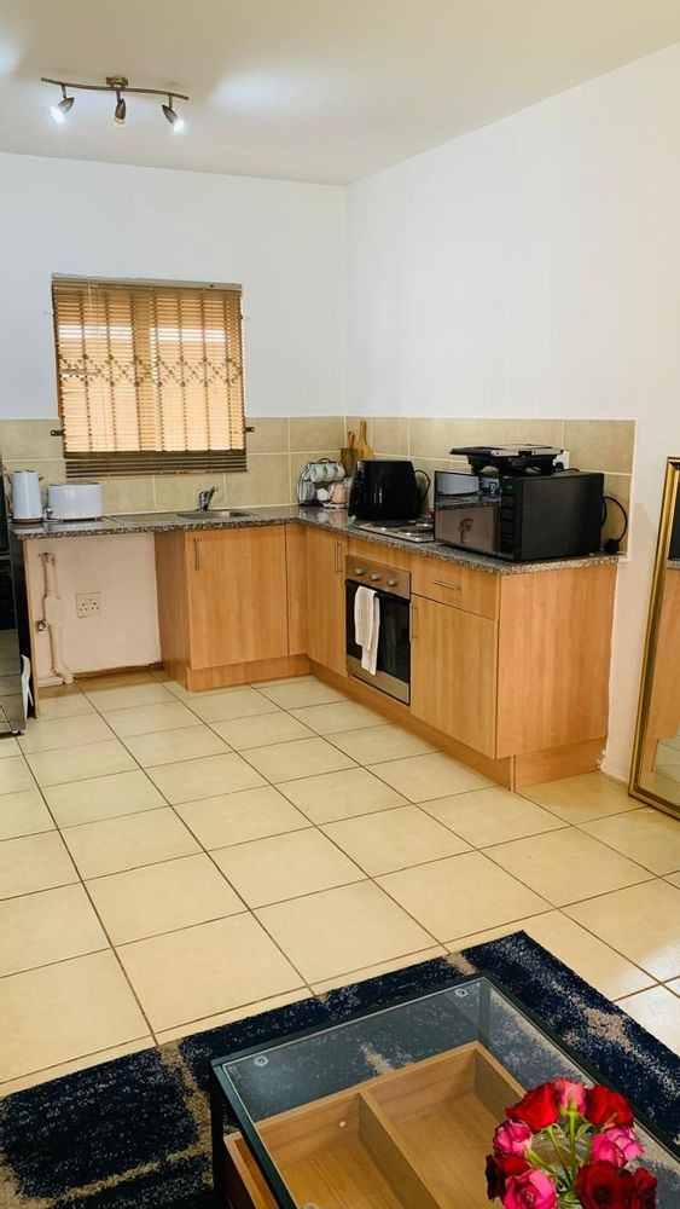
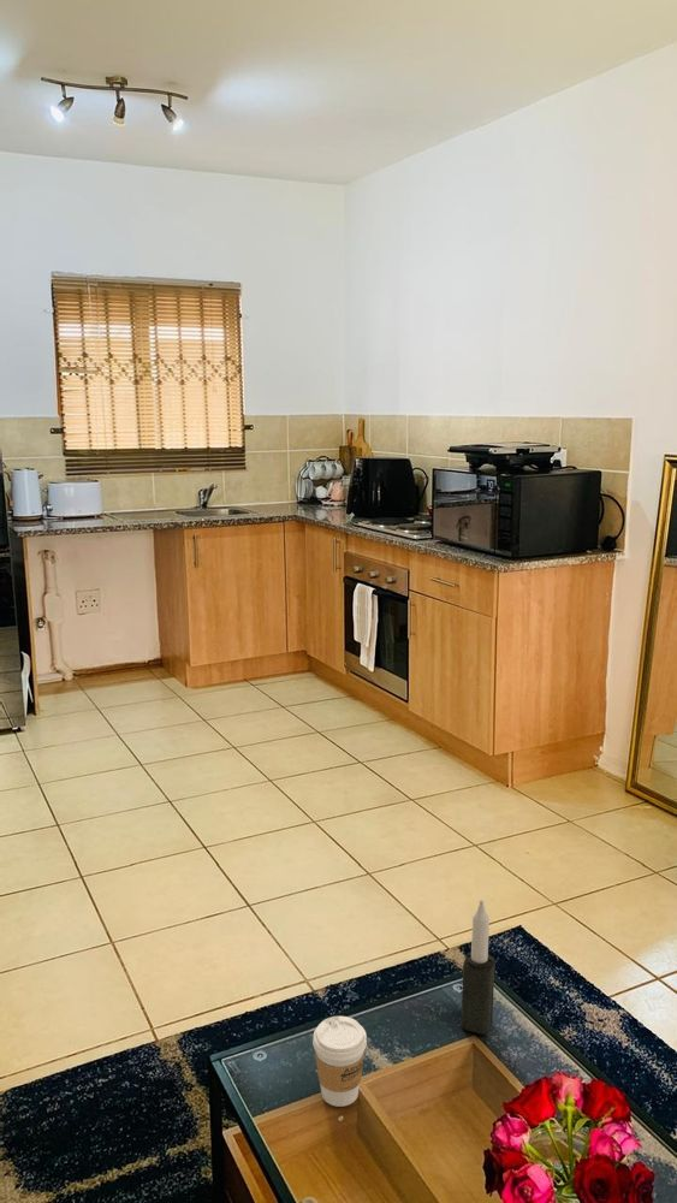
+ candle (479, 962)
+ coffee cup (339, 1061)
